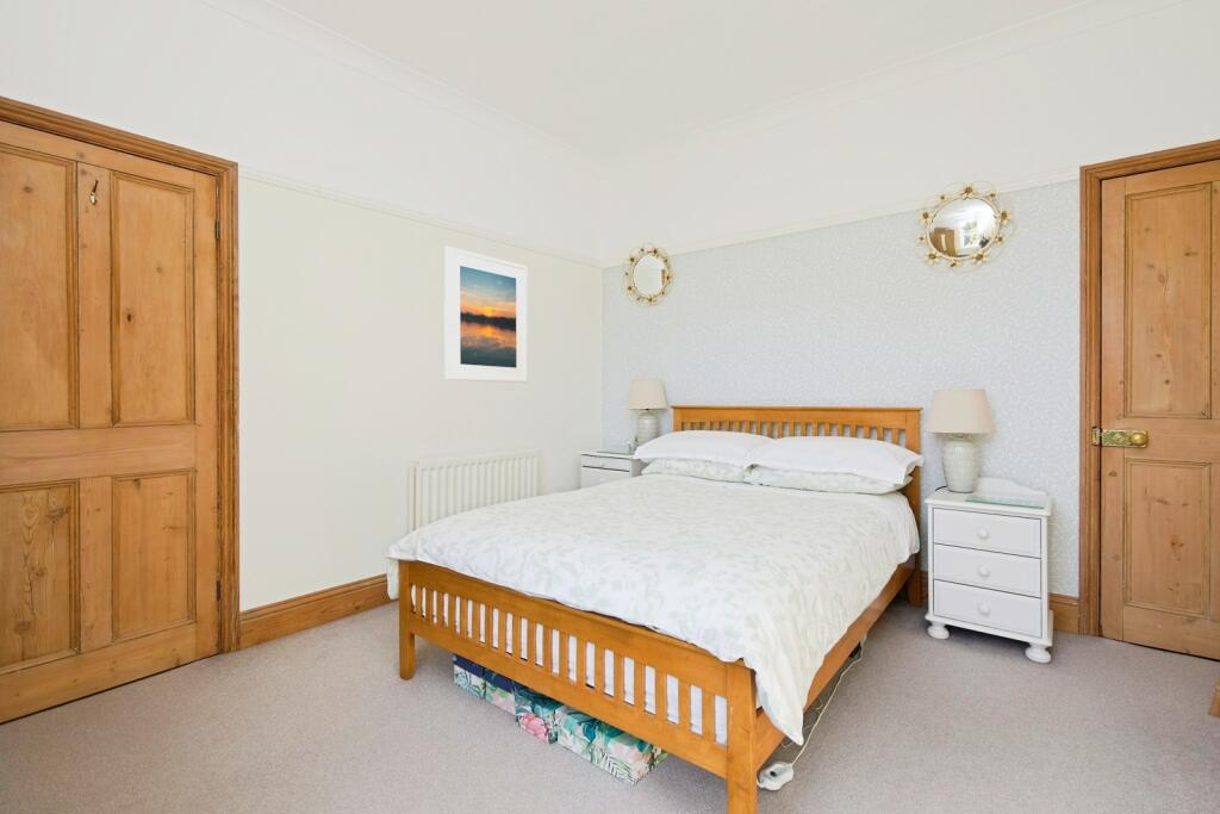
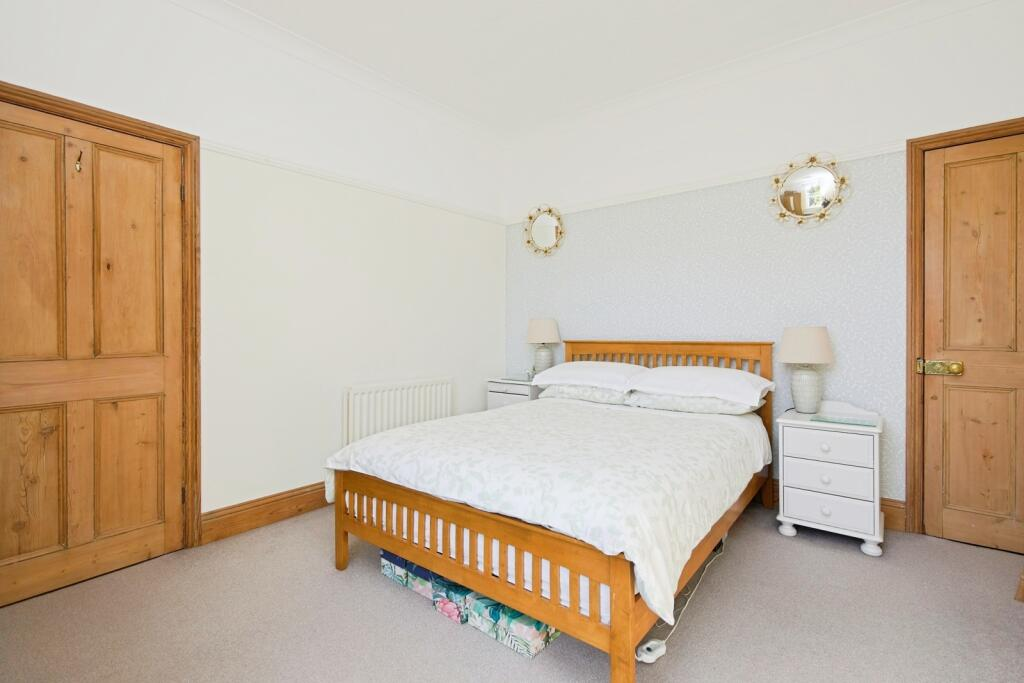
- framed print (488, 318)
